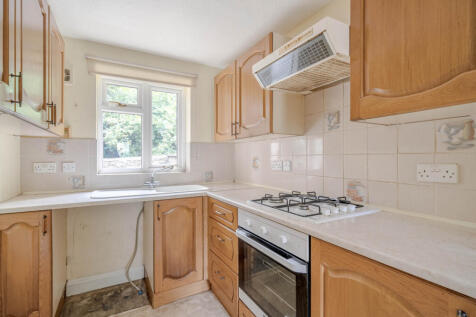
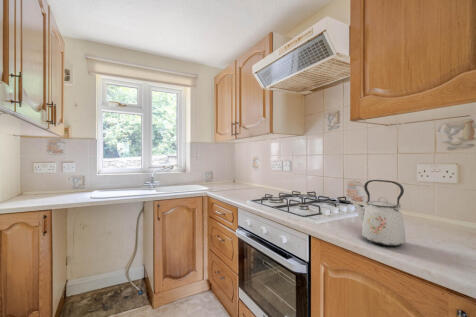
+ kettle (375, 209)
